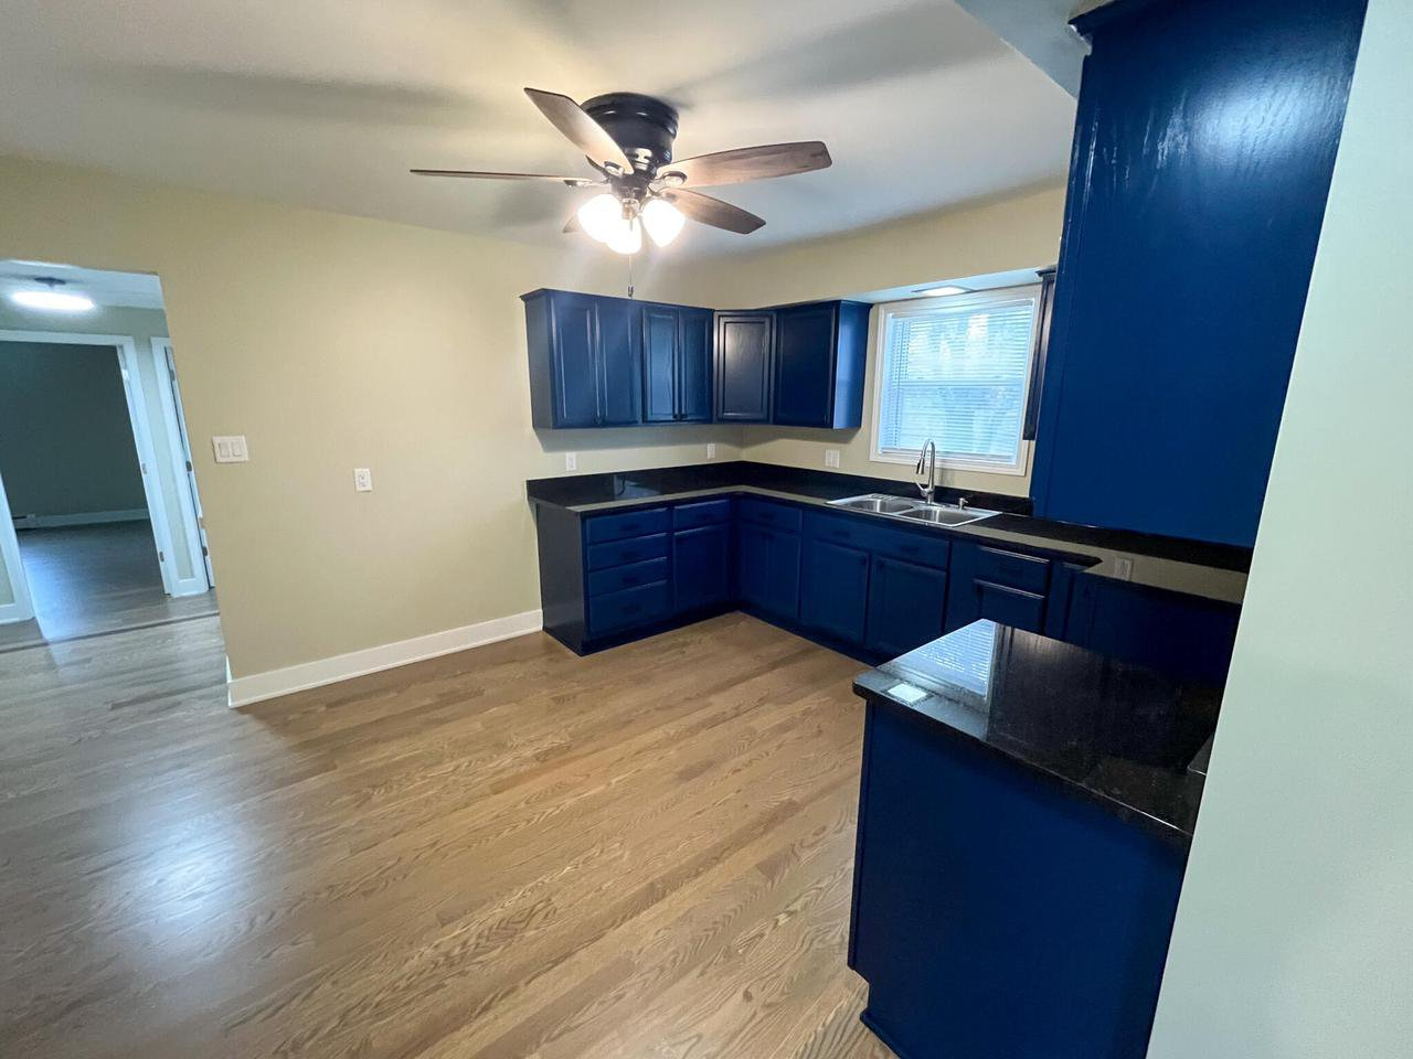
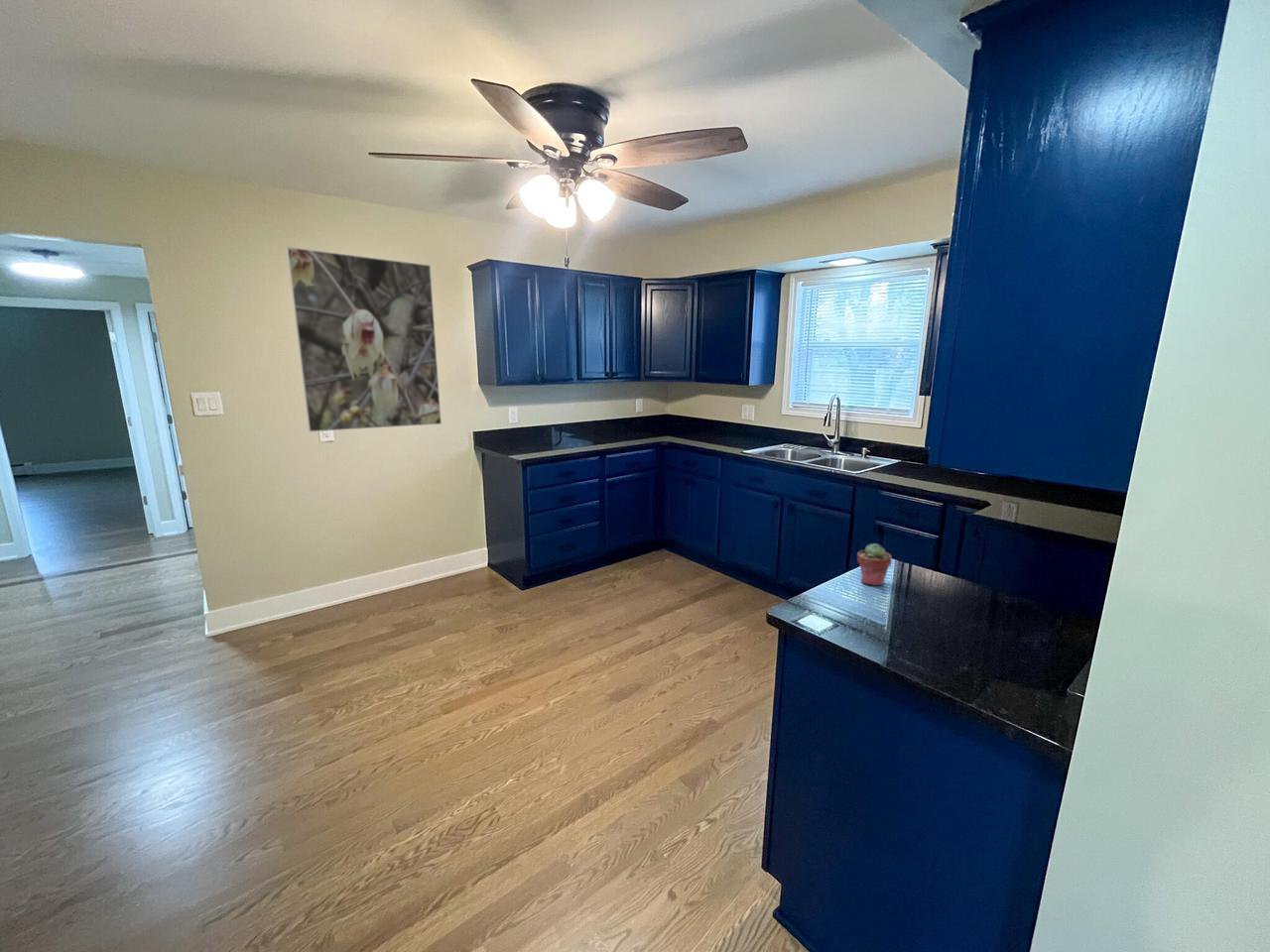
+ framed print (371, 344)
+ potted succulent (873, 562)
